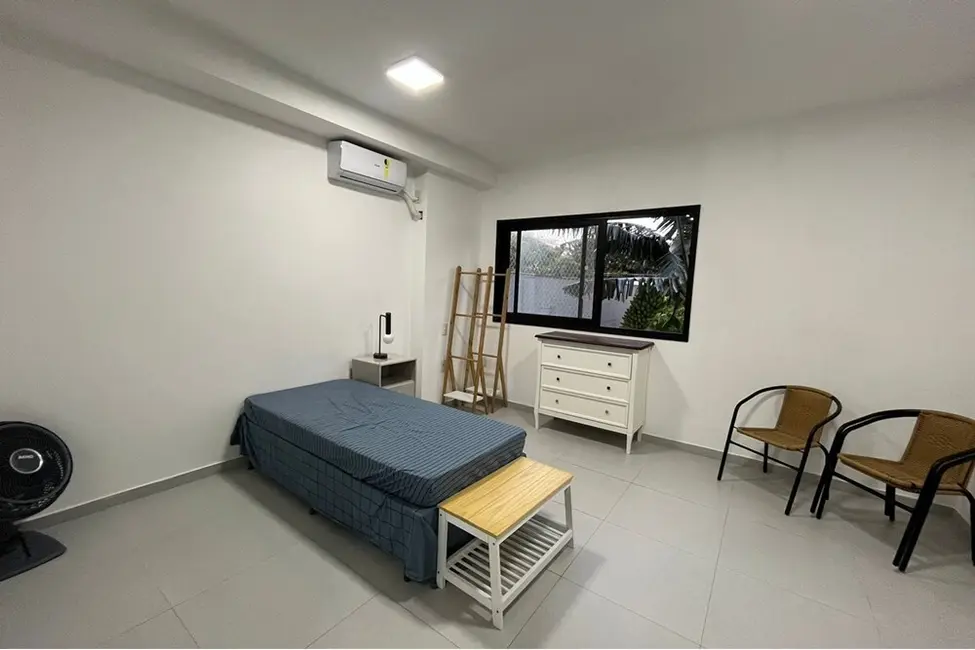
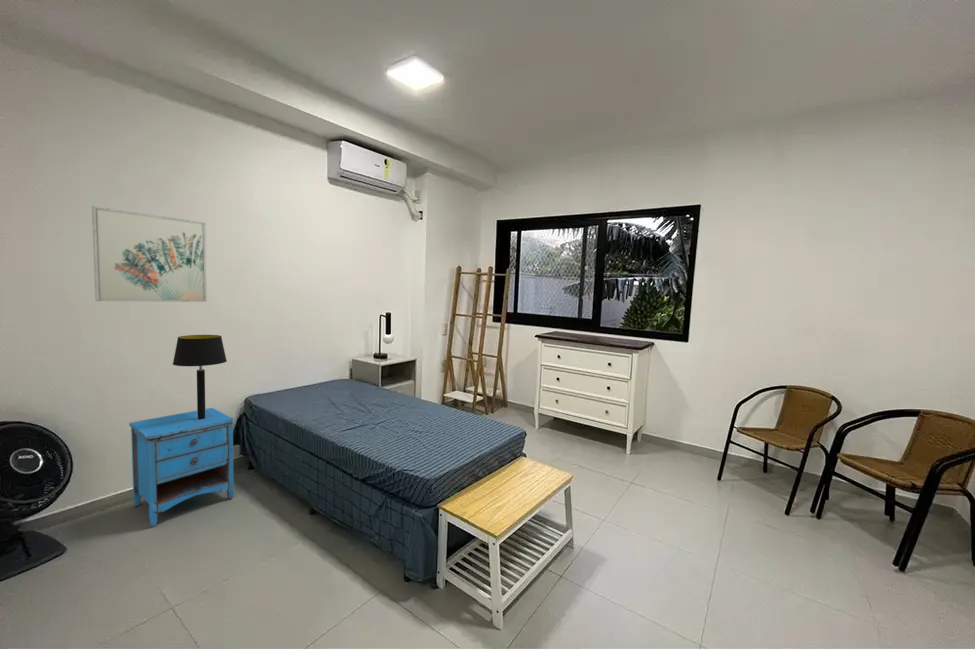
+ wall art (154, 258)
+ nightstand (184, 461)
+ table lamp (200, 377)
